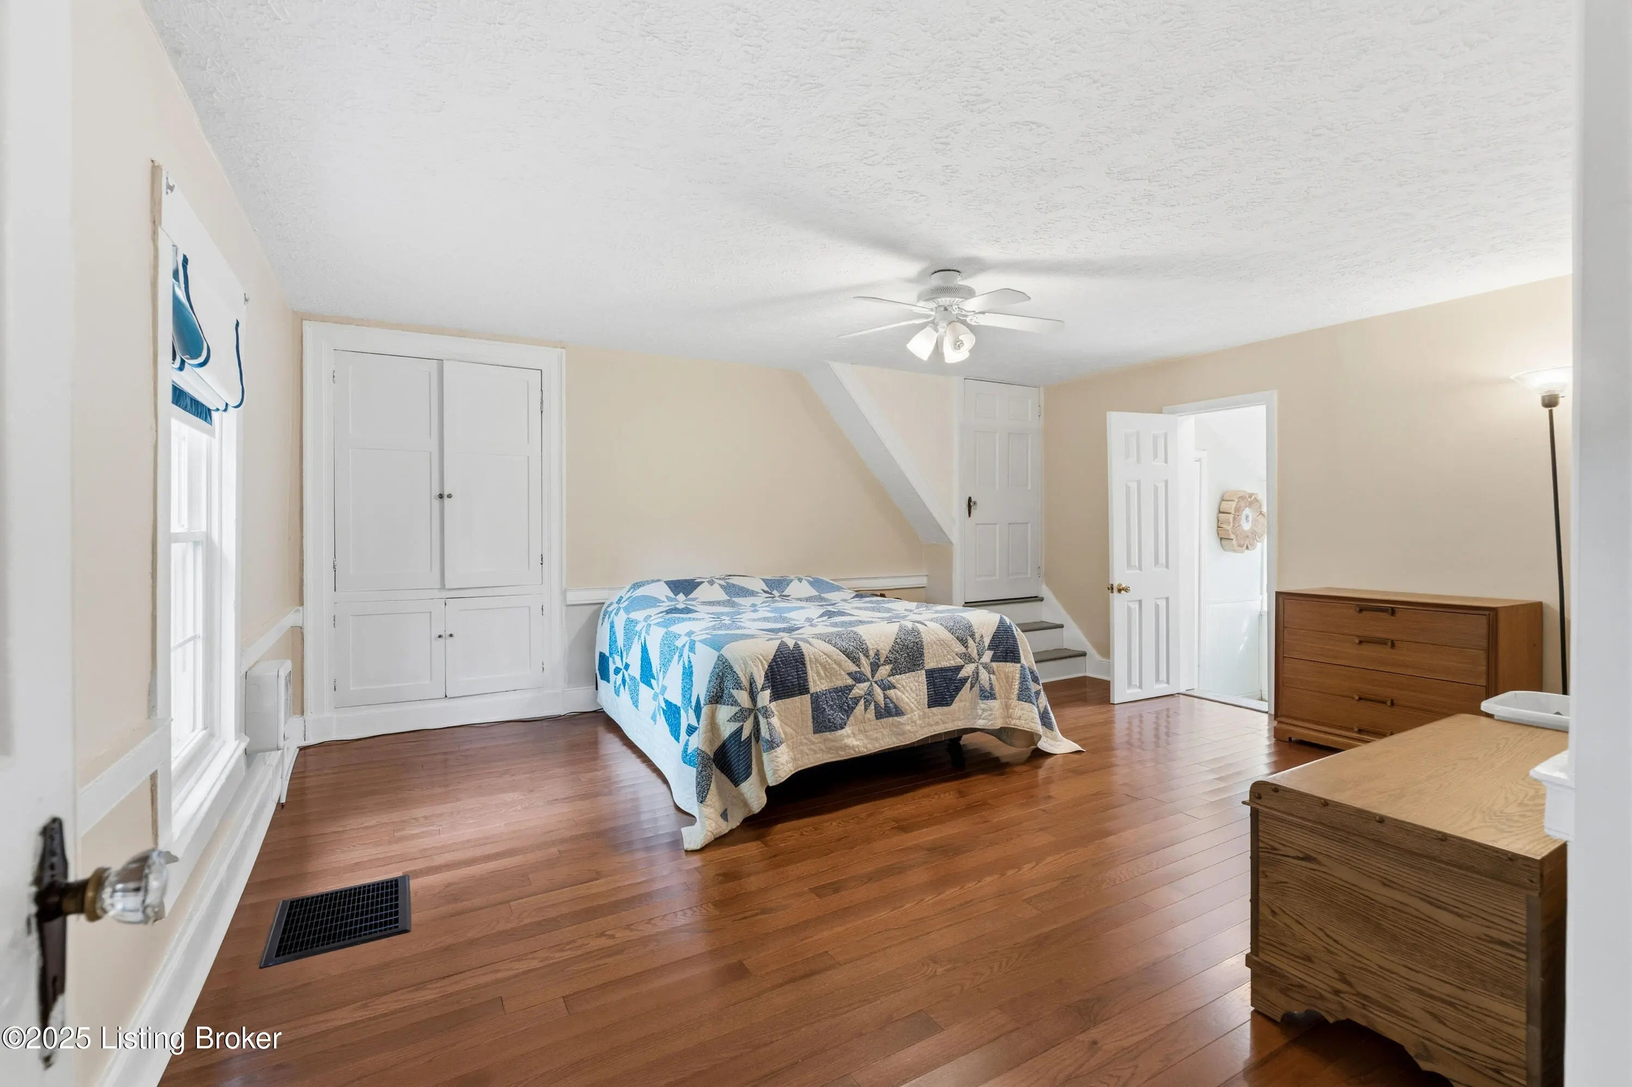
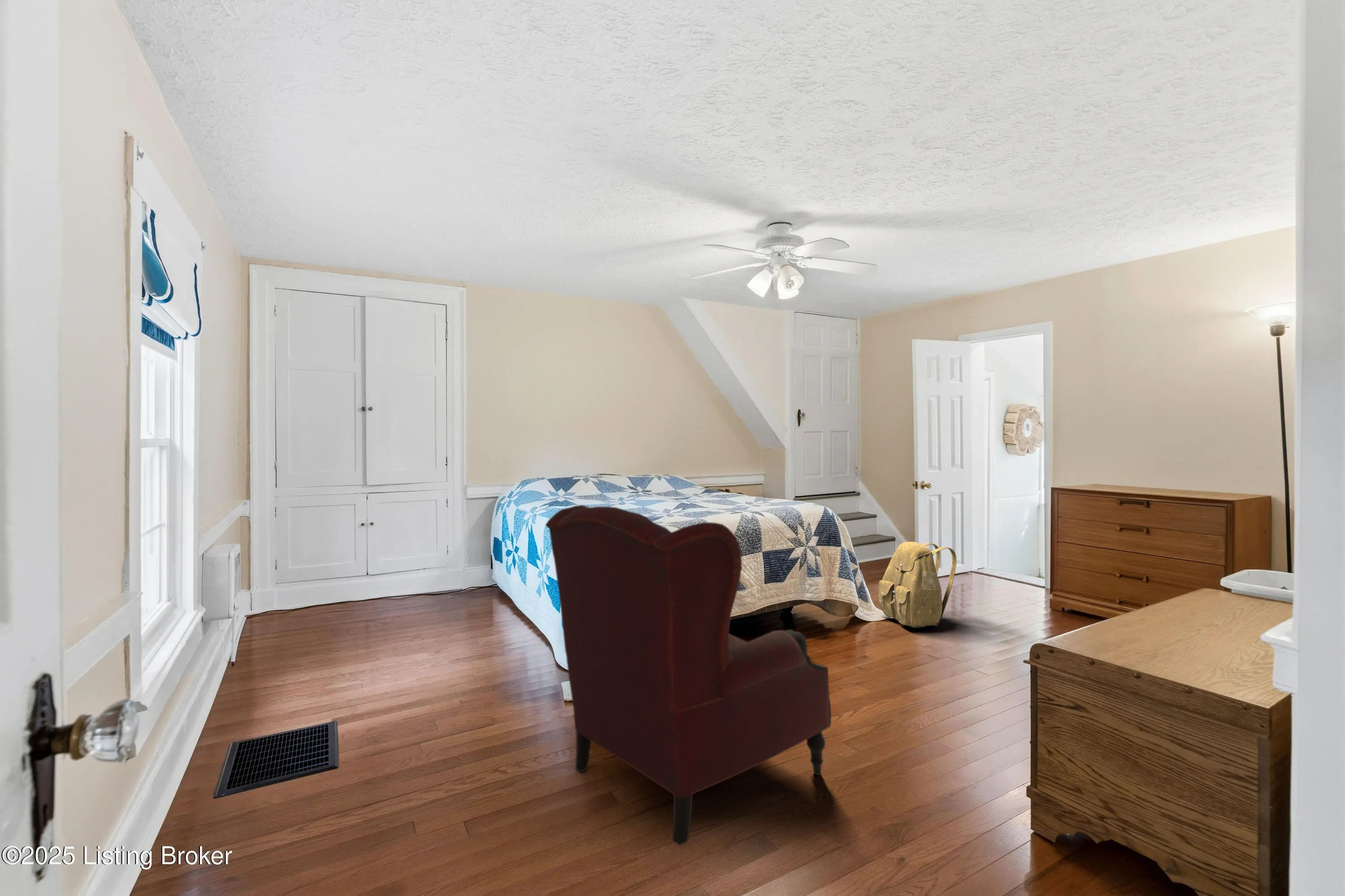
+ backpack (918, 582)
+ armchair (685, 637)
